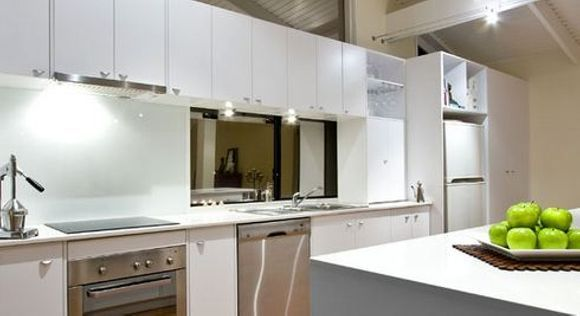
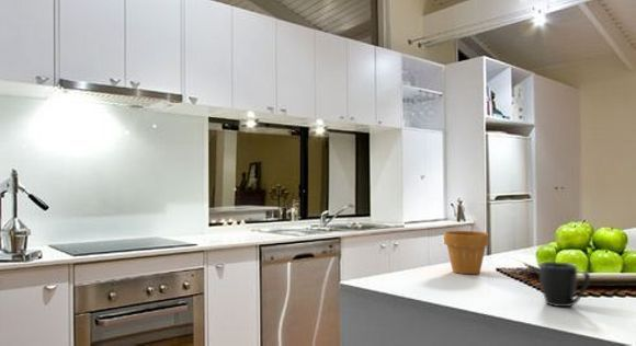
+ mug (565, 286)
+ flower pot (466, 252)
